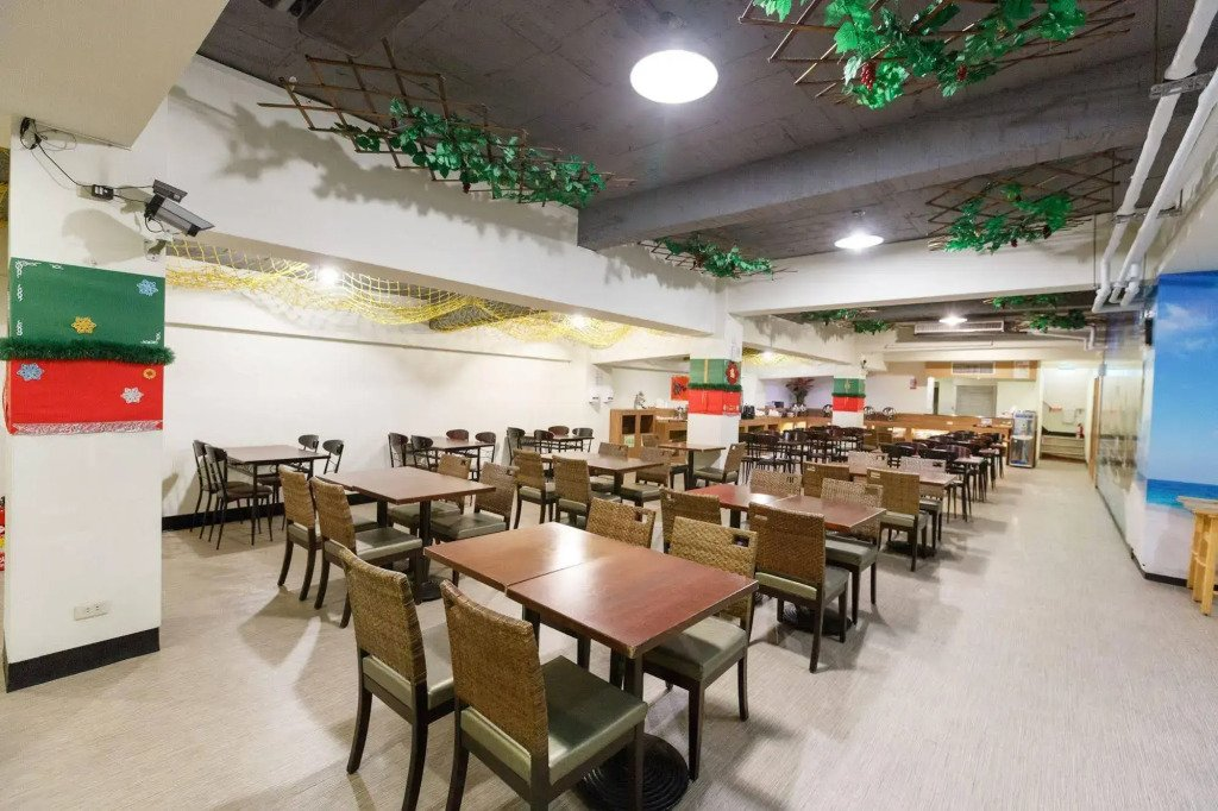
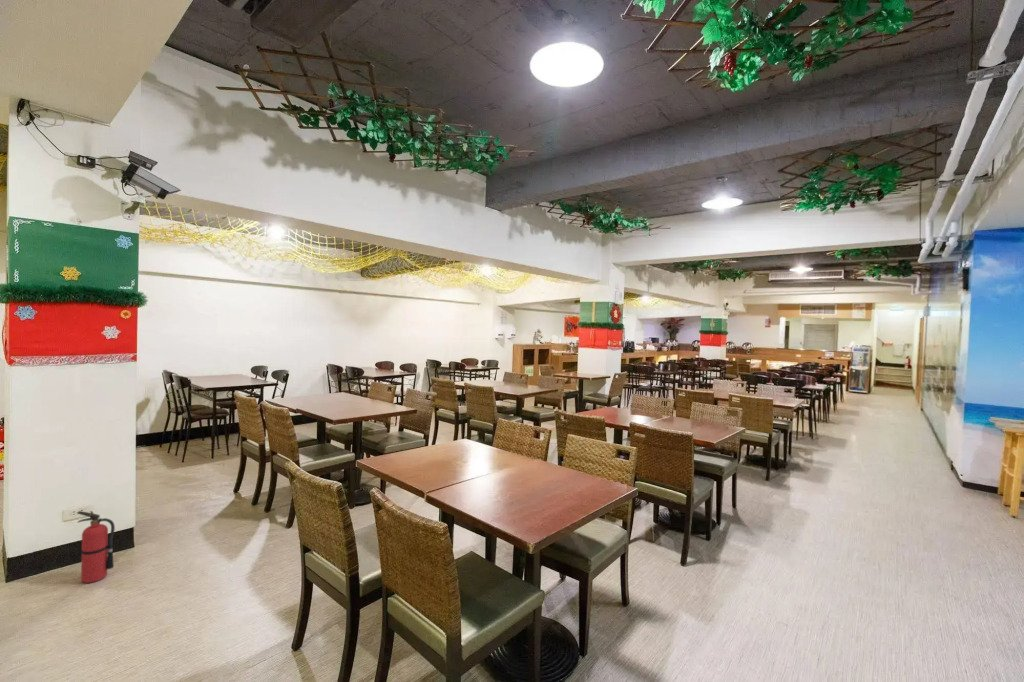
+ fire extinguisher (96, 544)
